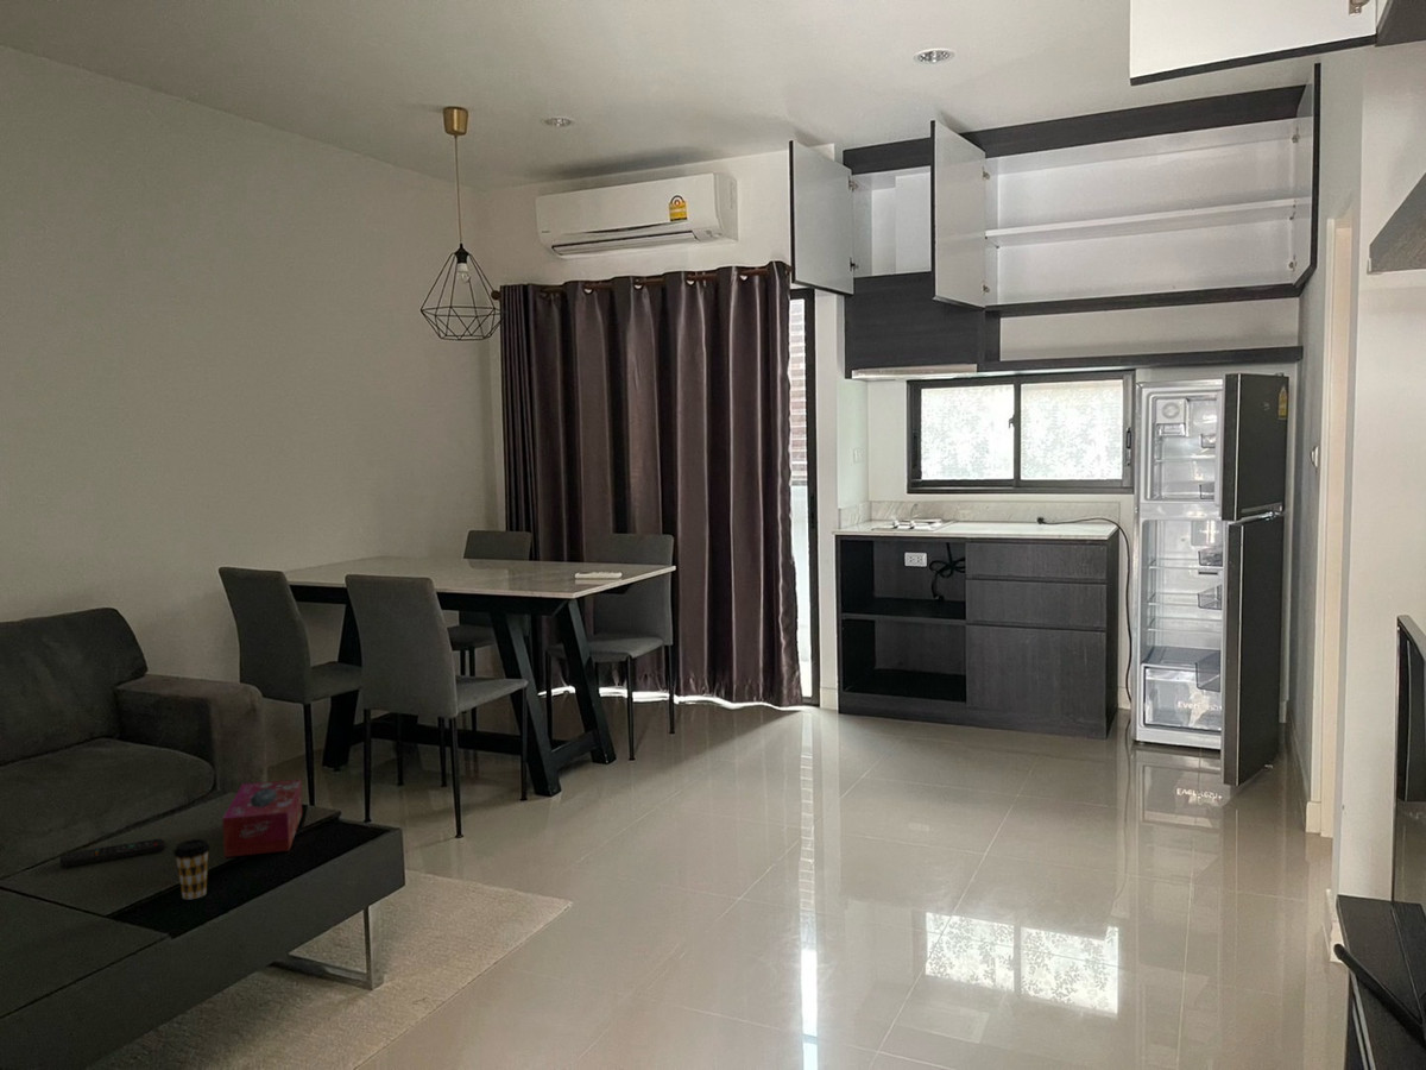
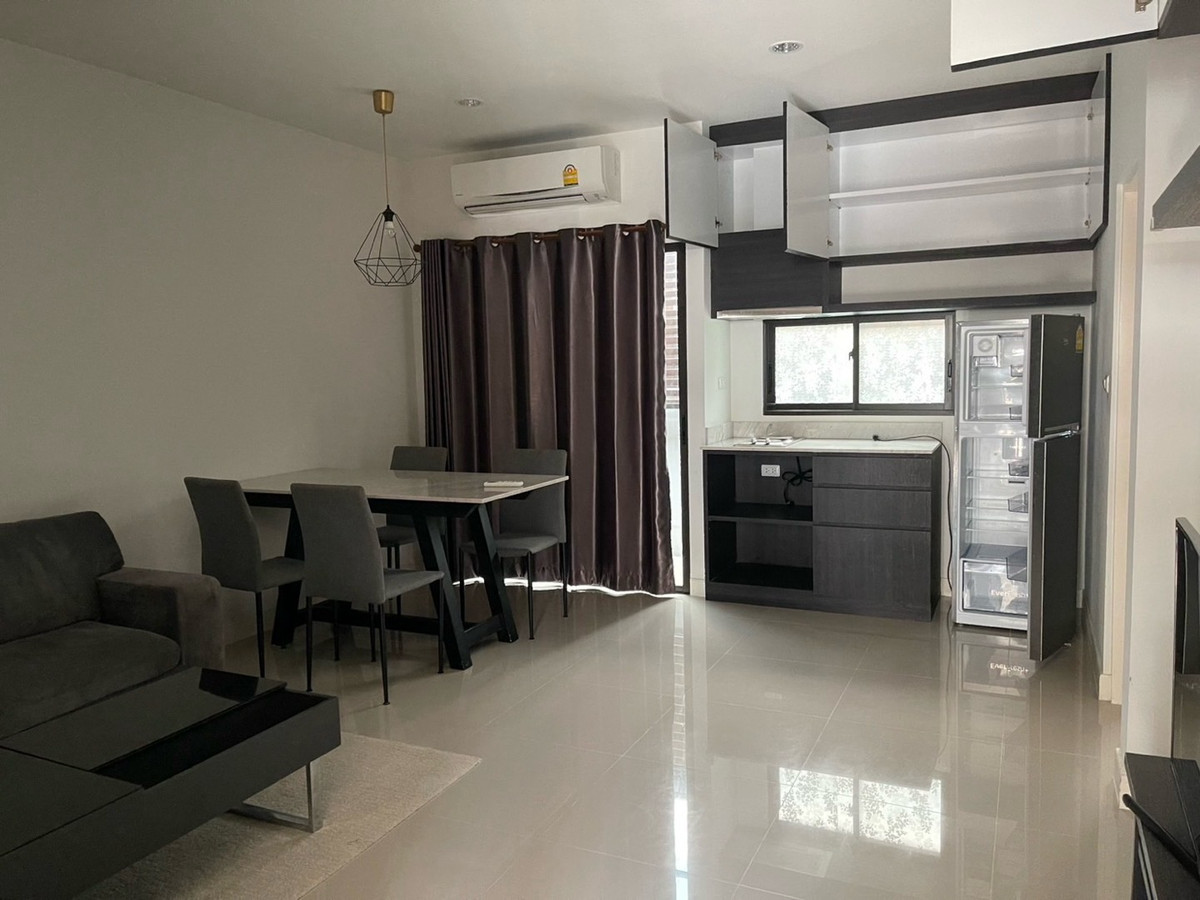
- coffee cup (193, 869)
- tissue box (264, 816)
- remote control (113, 851)
